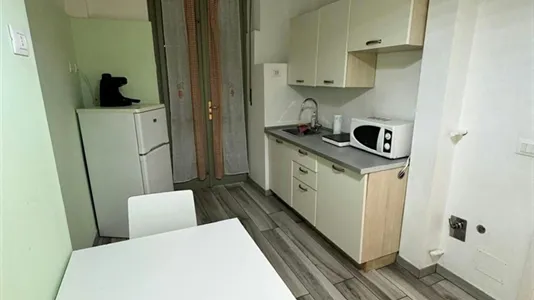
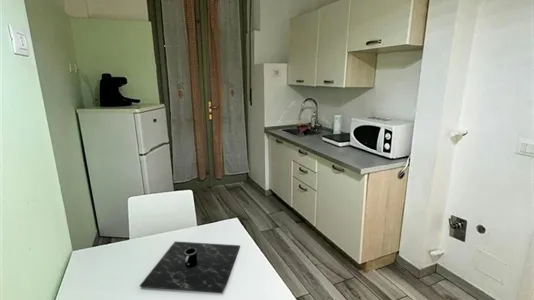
+ placemat (194, 257)
